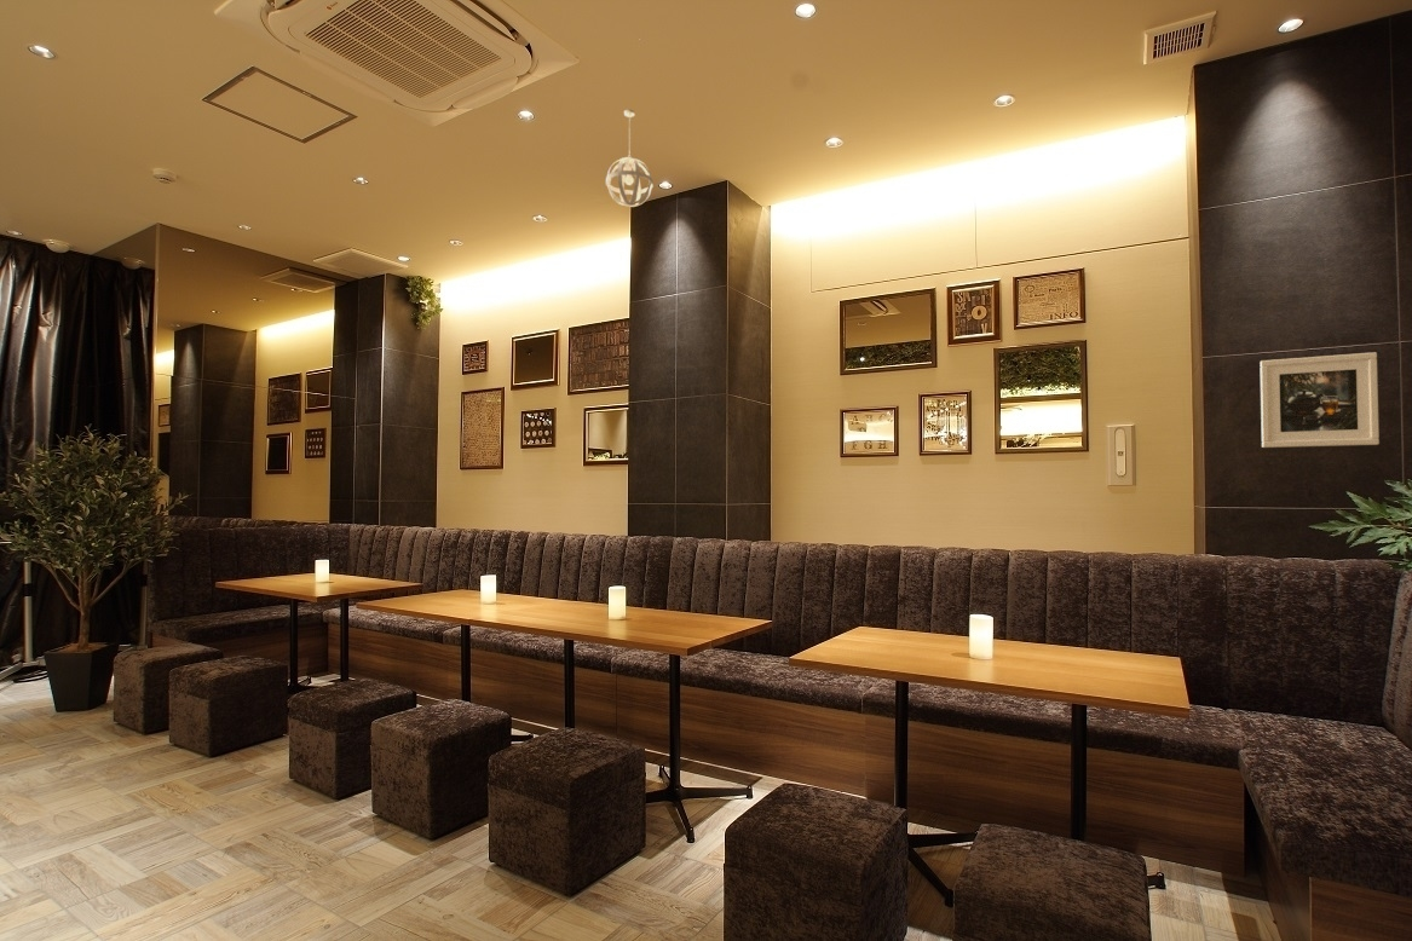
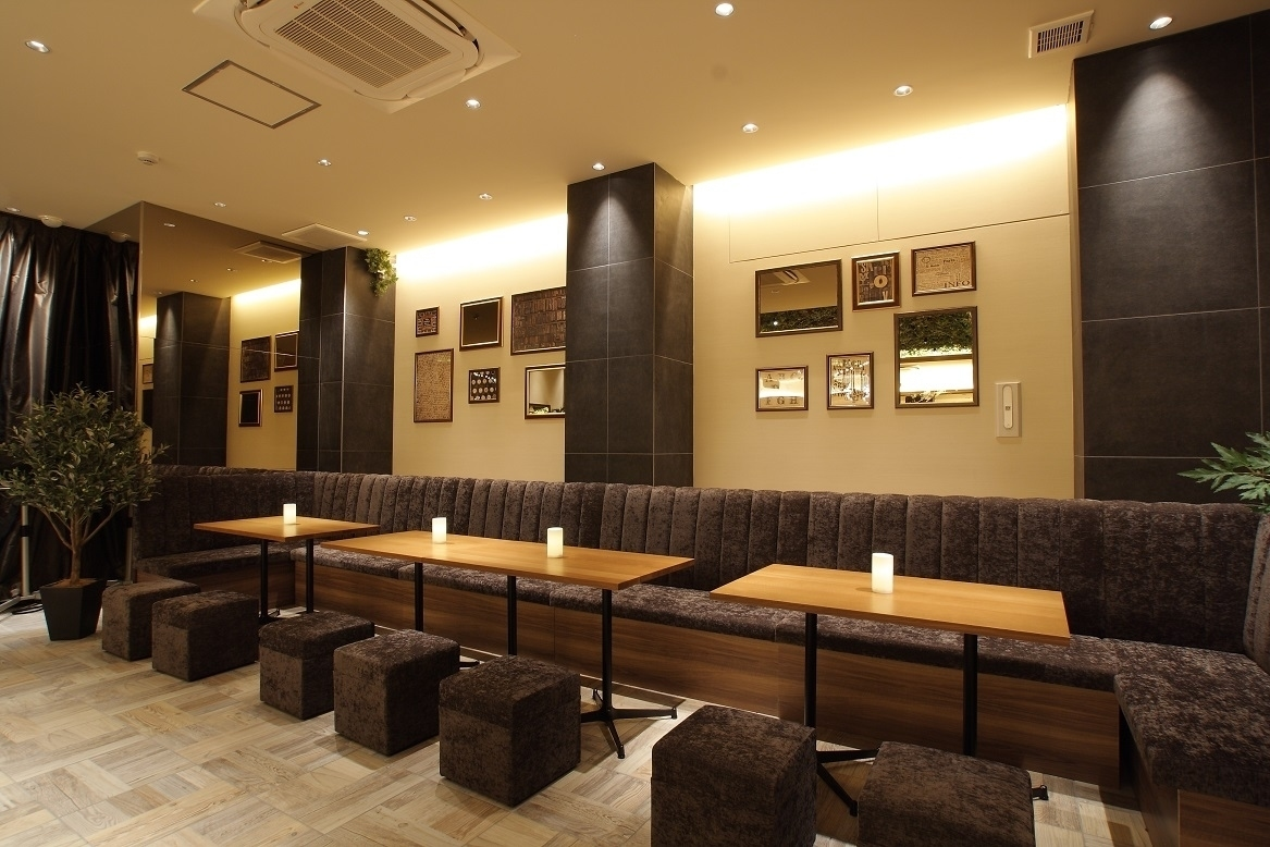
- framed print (1316, 400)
- pendant light (629, 158)
